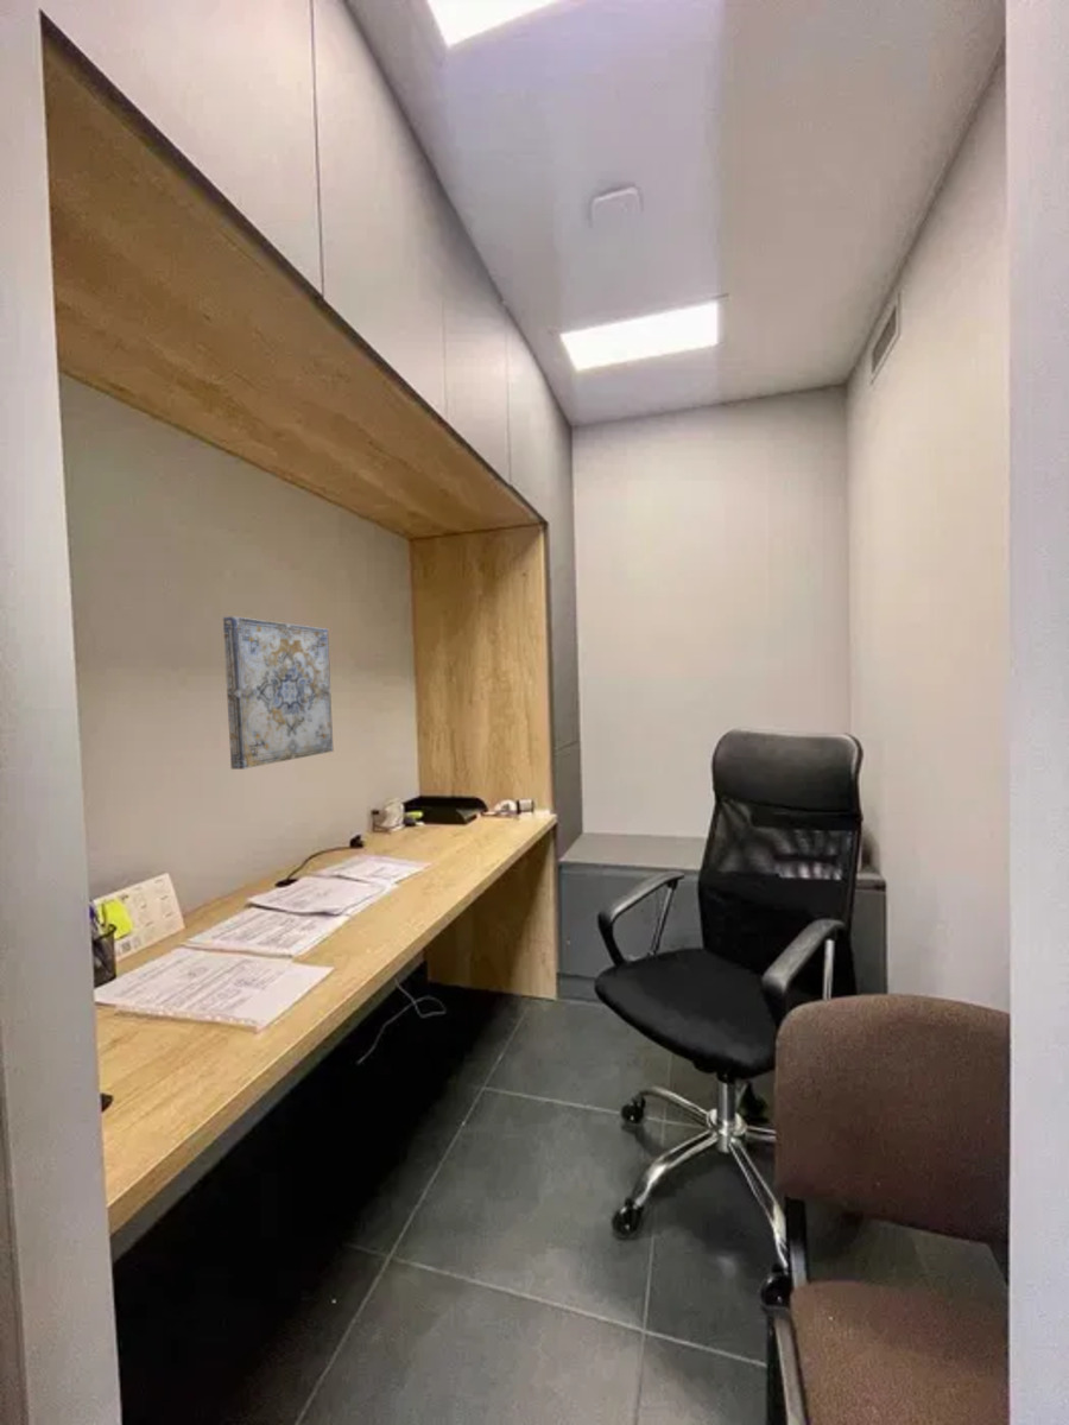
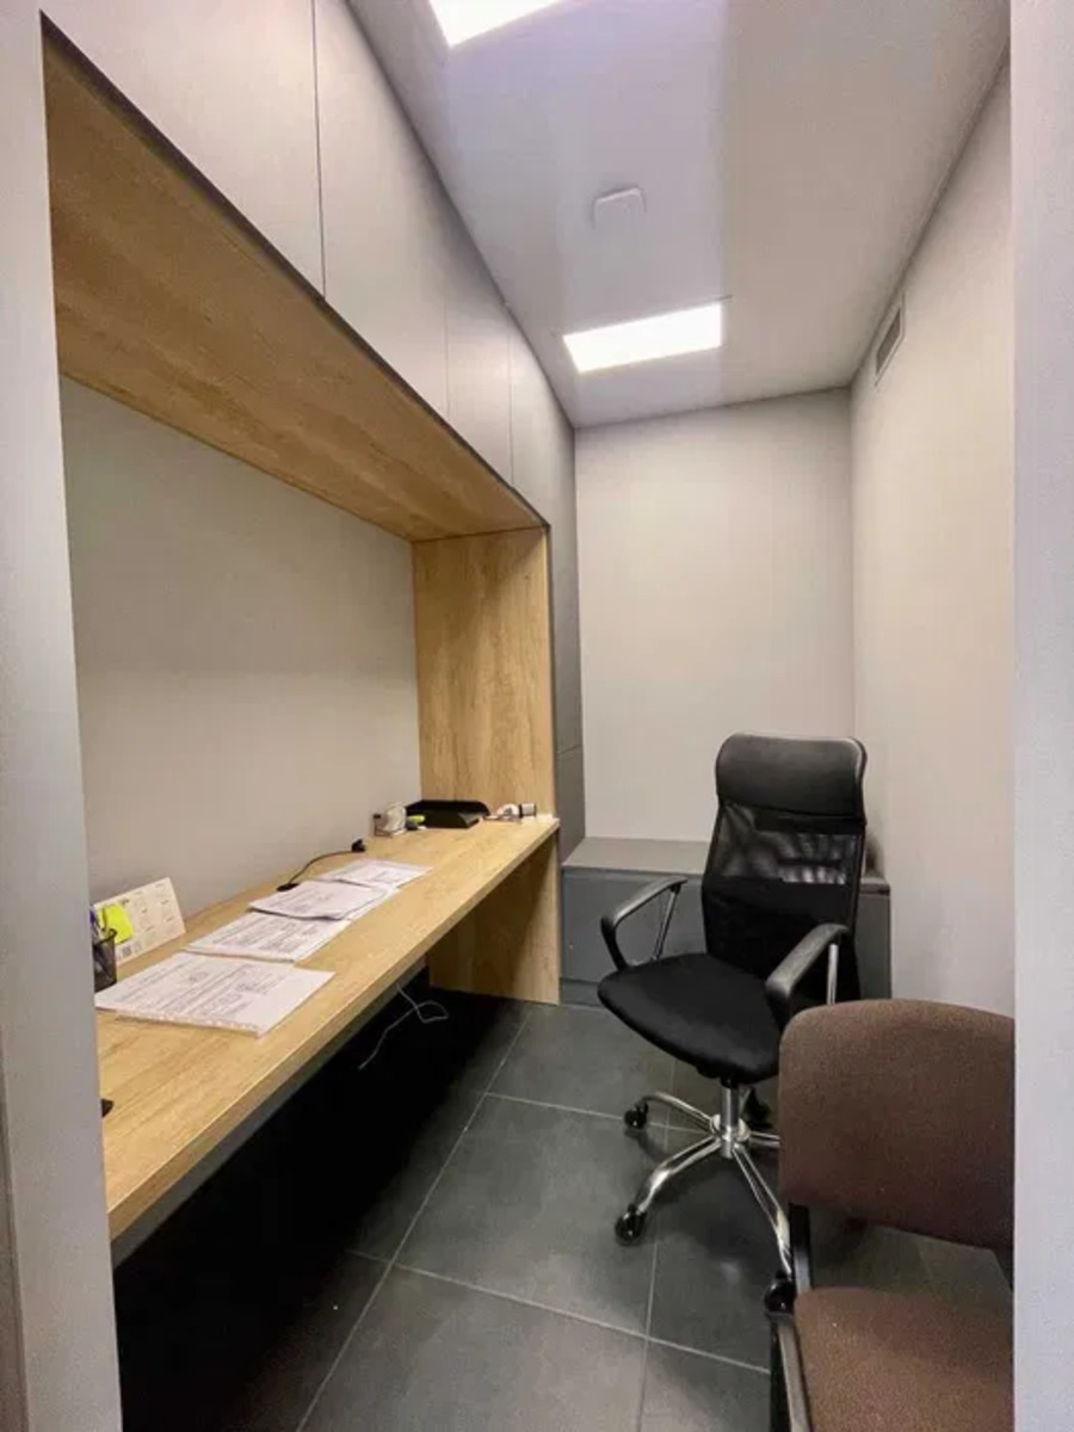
- wall art (284, 691)
